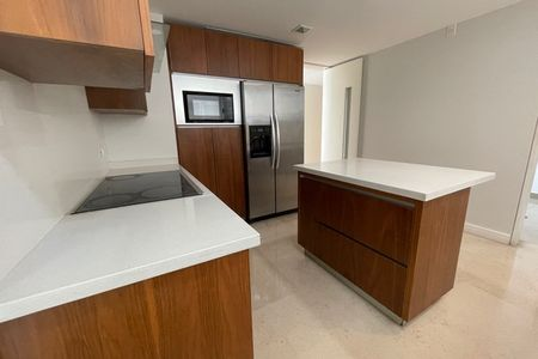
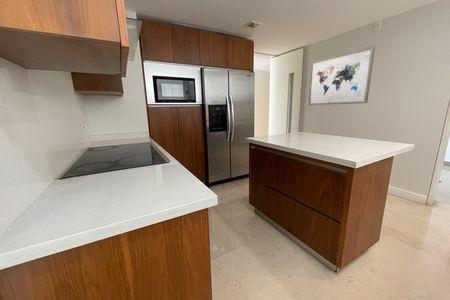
+ wall art (336, 80)
